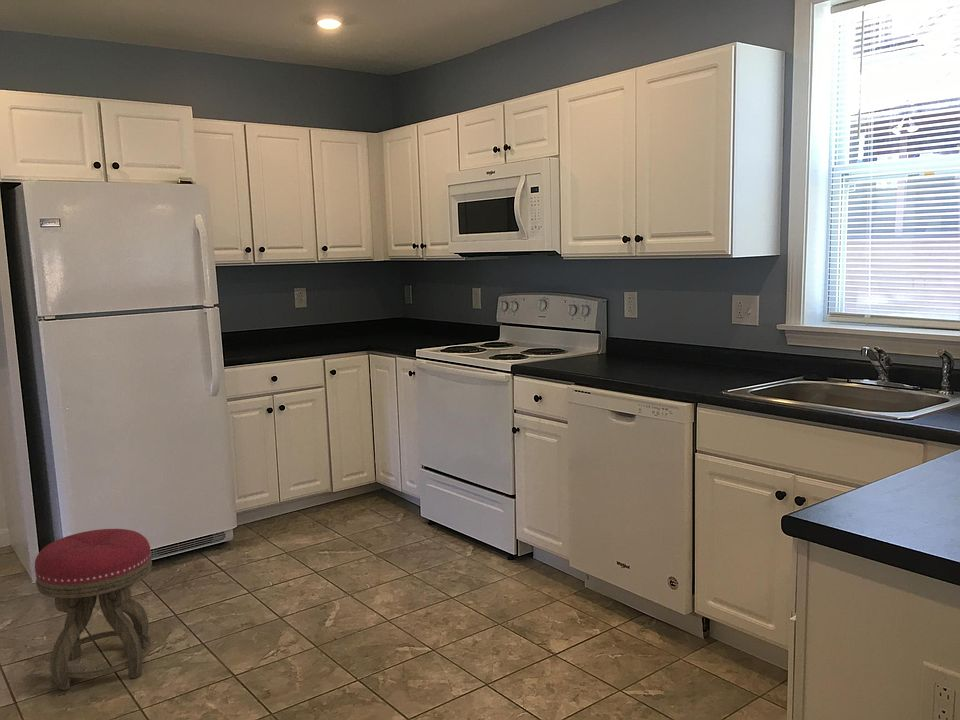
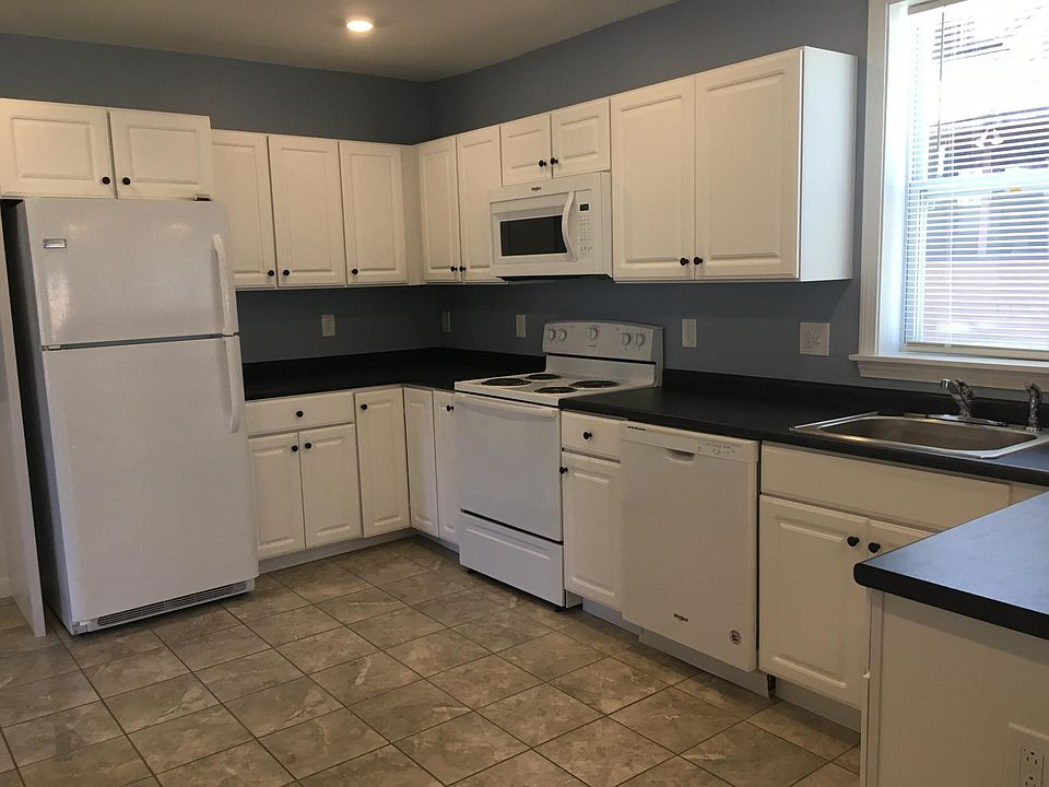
- stool (99, 602)
